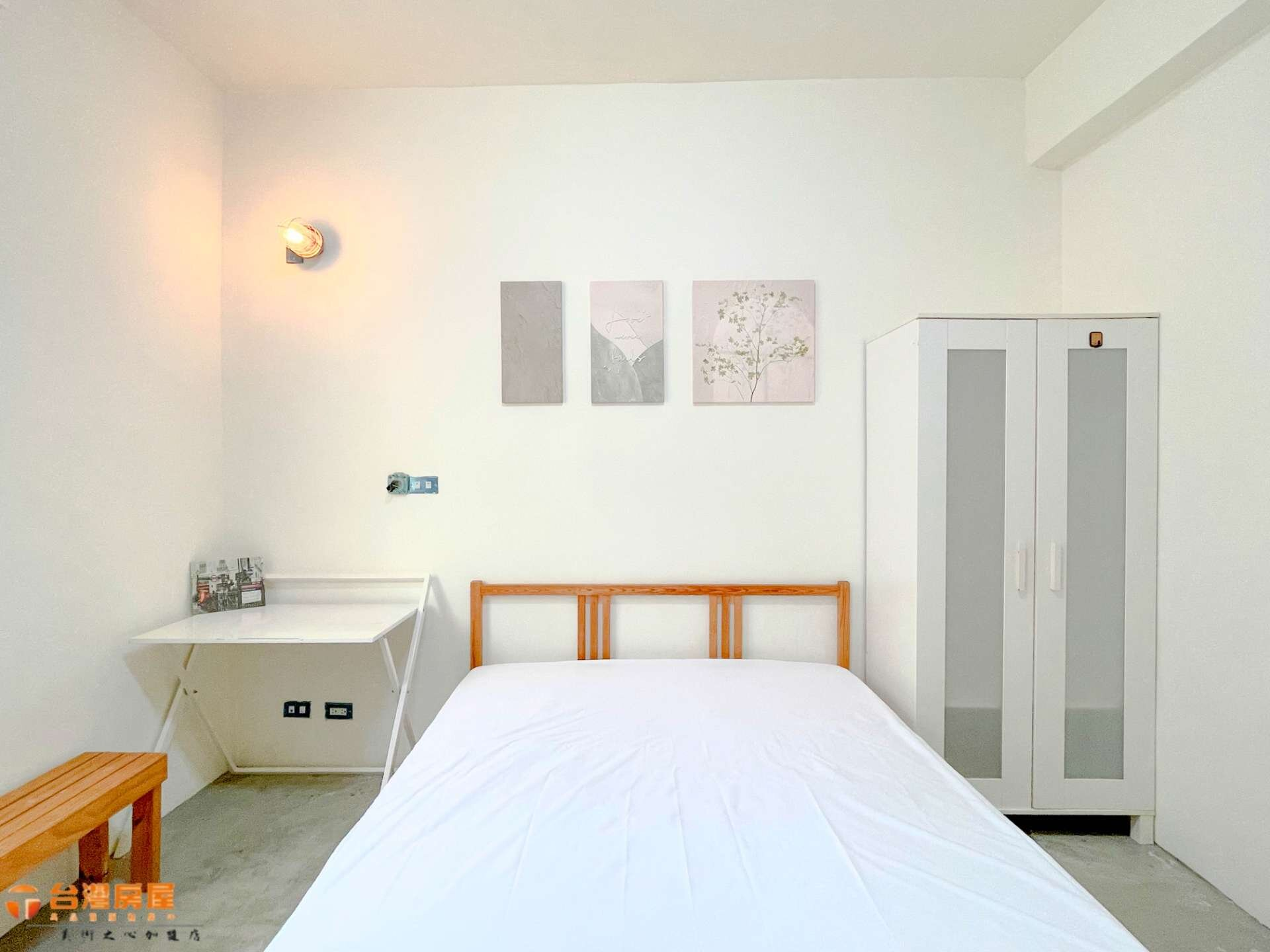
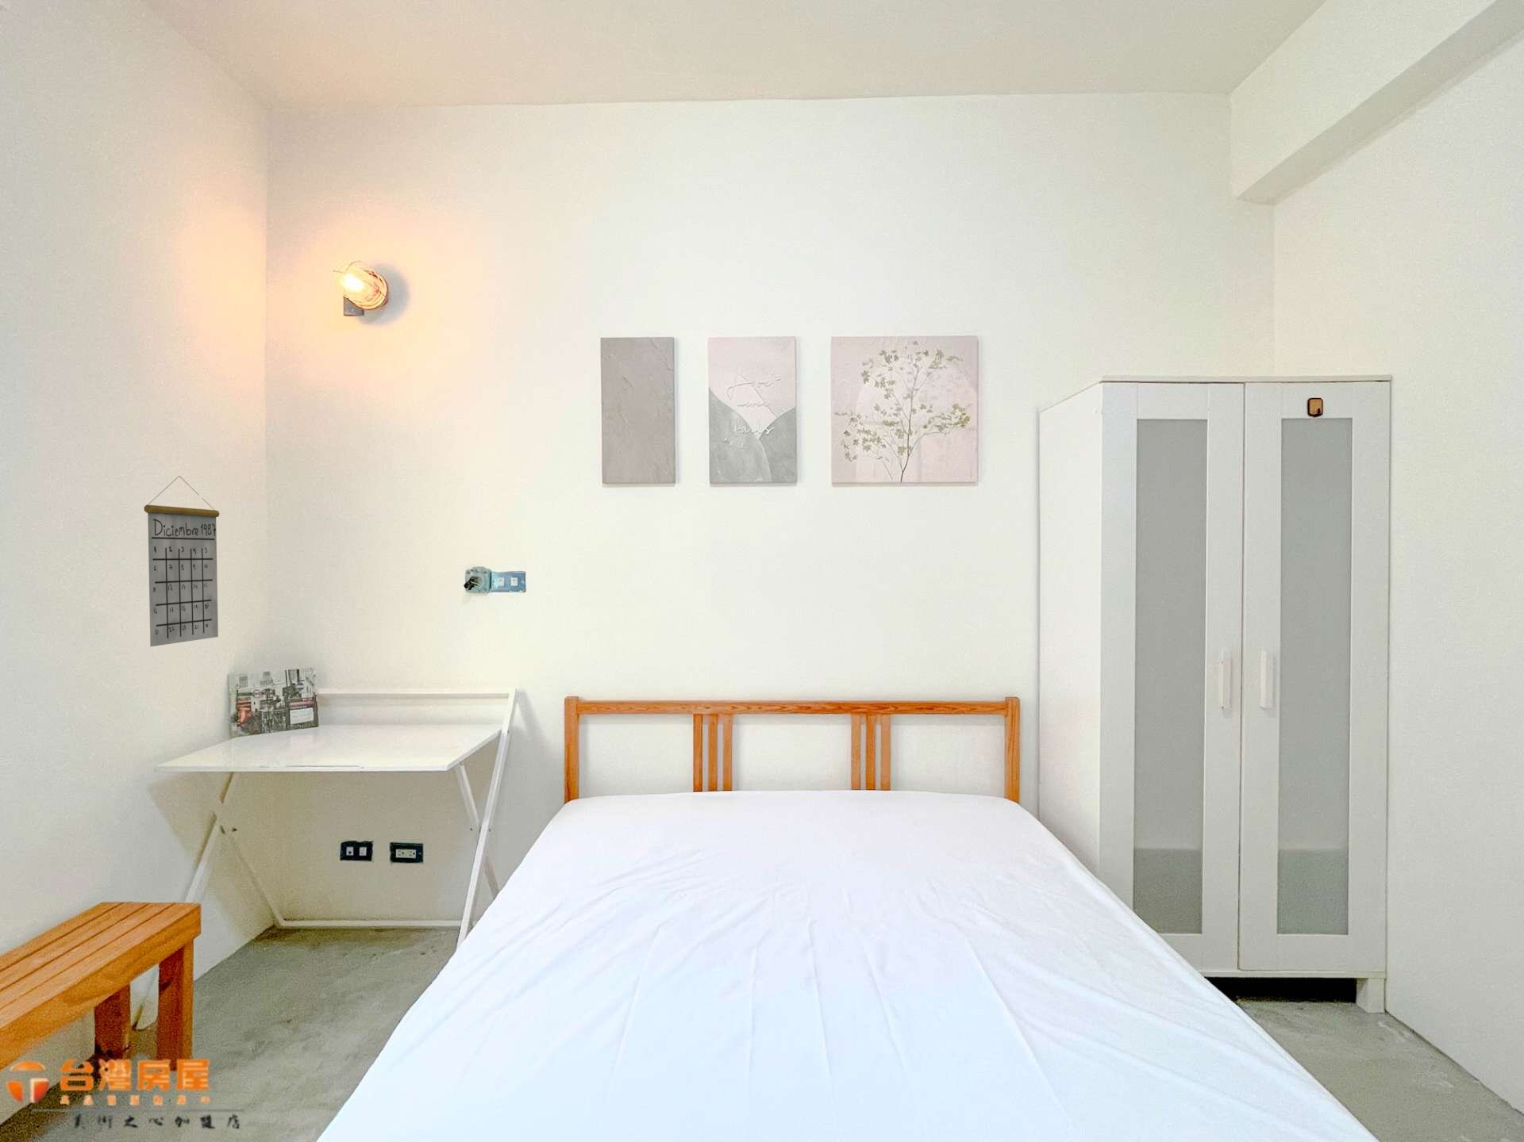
+ calendar (184, 558)
